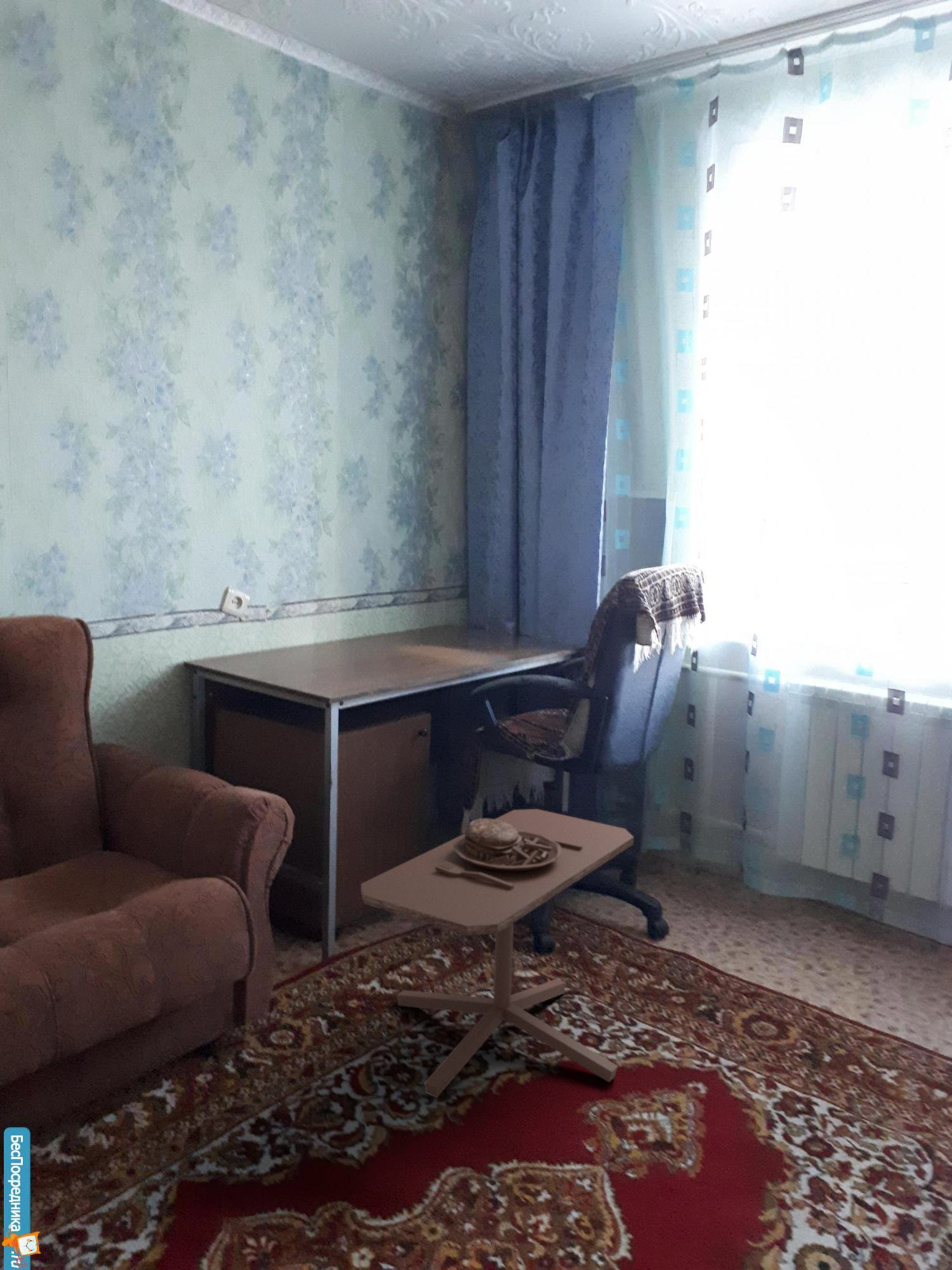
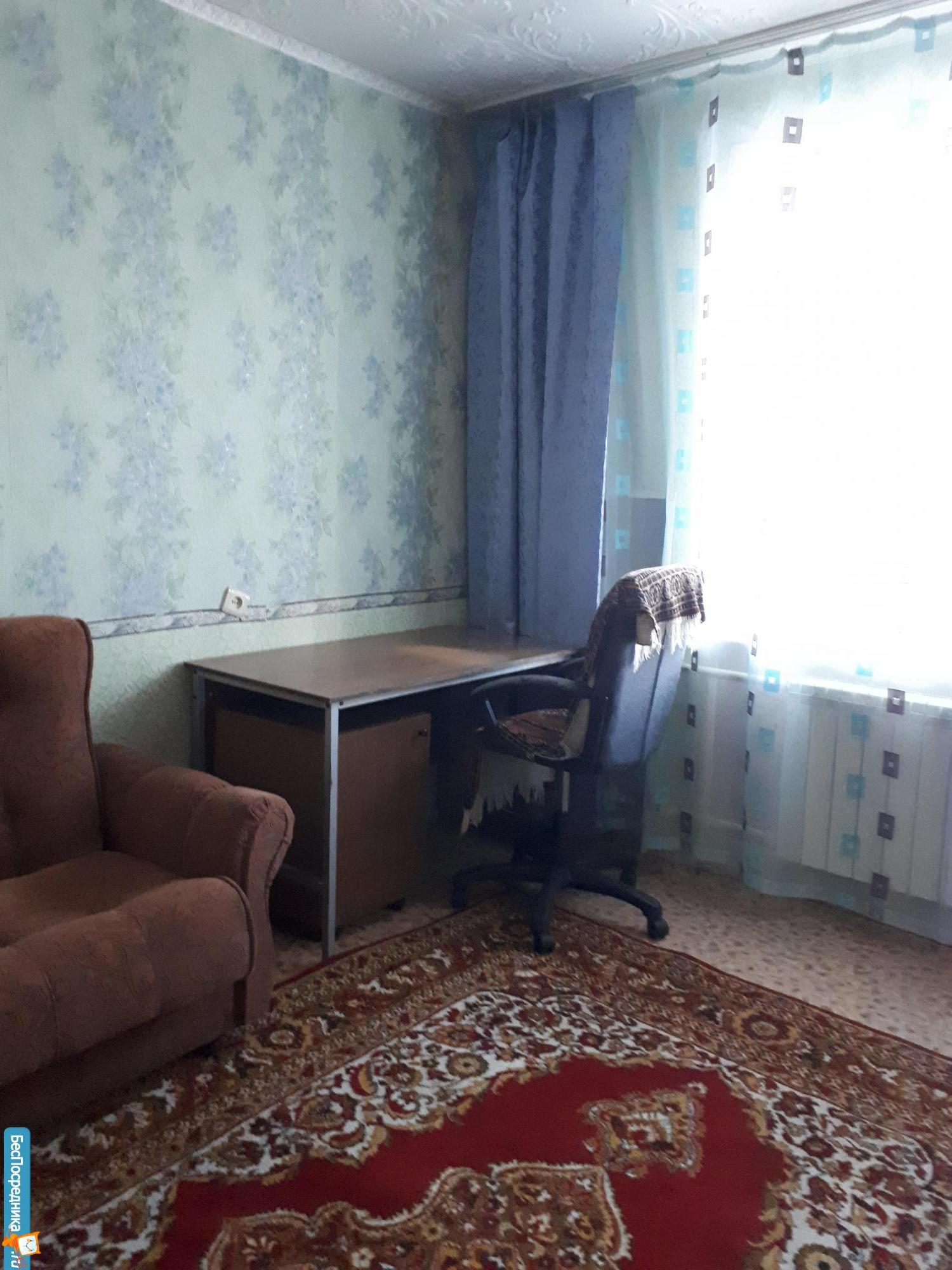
- side table (504, 935)
